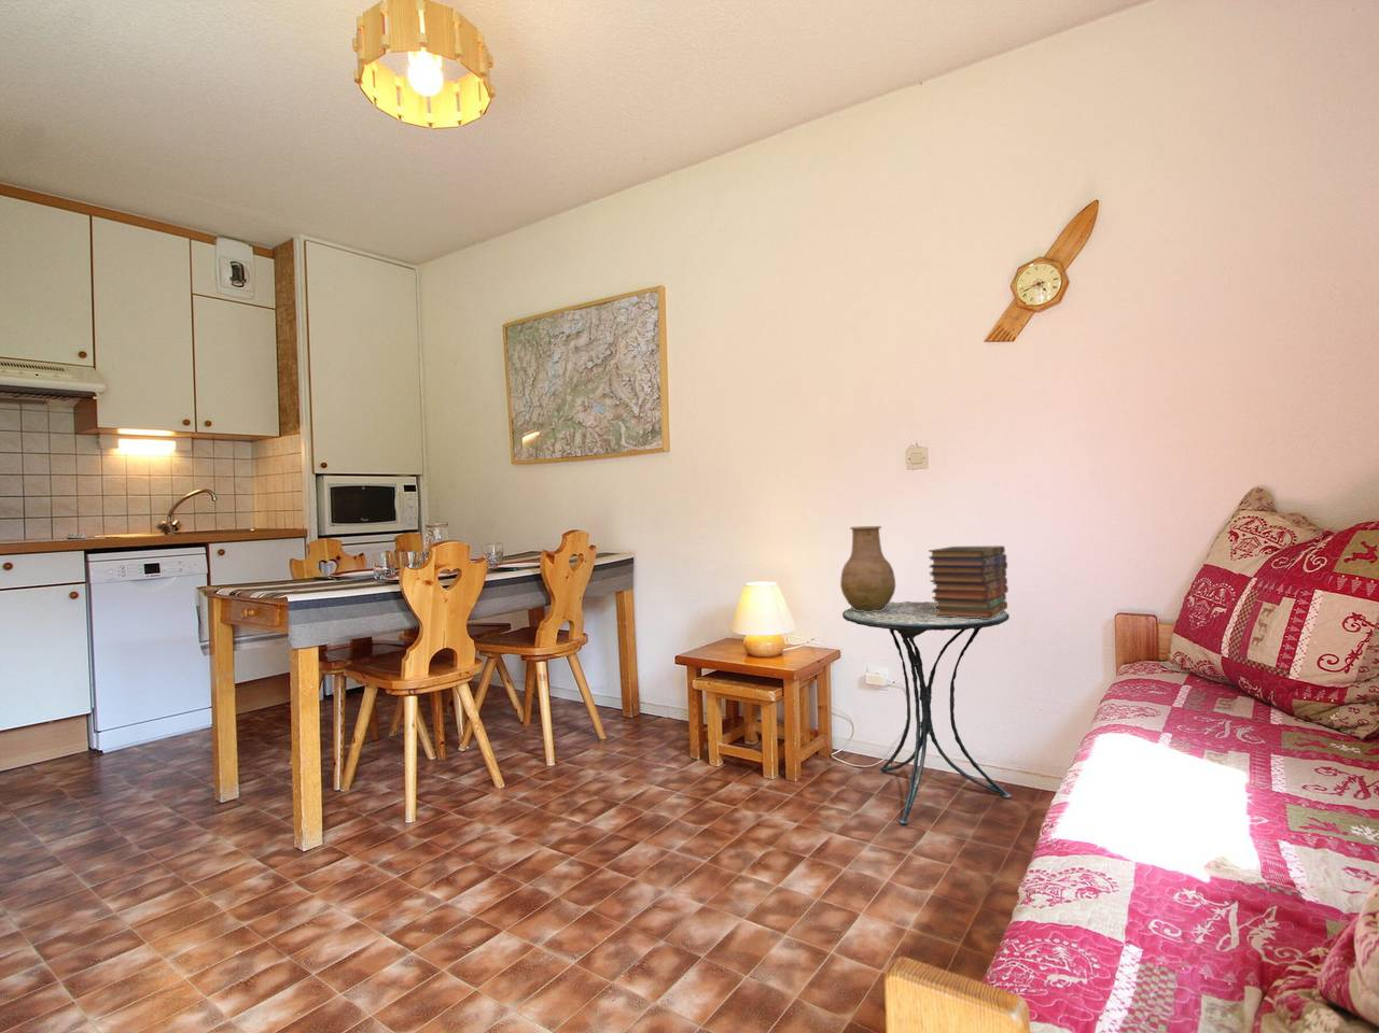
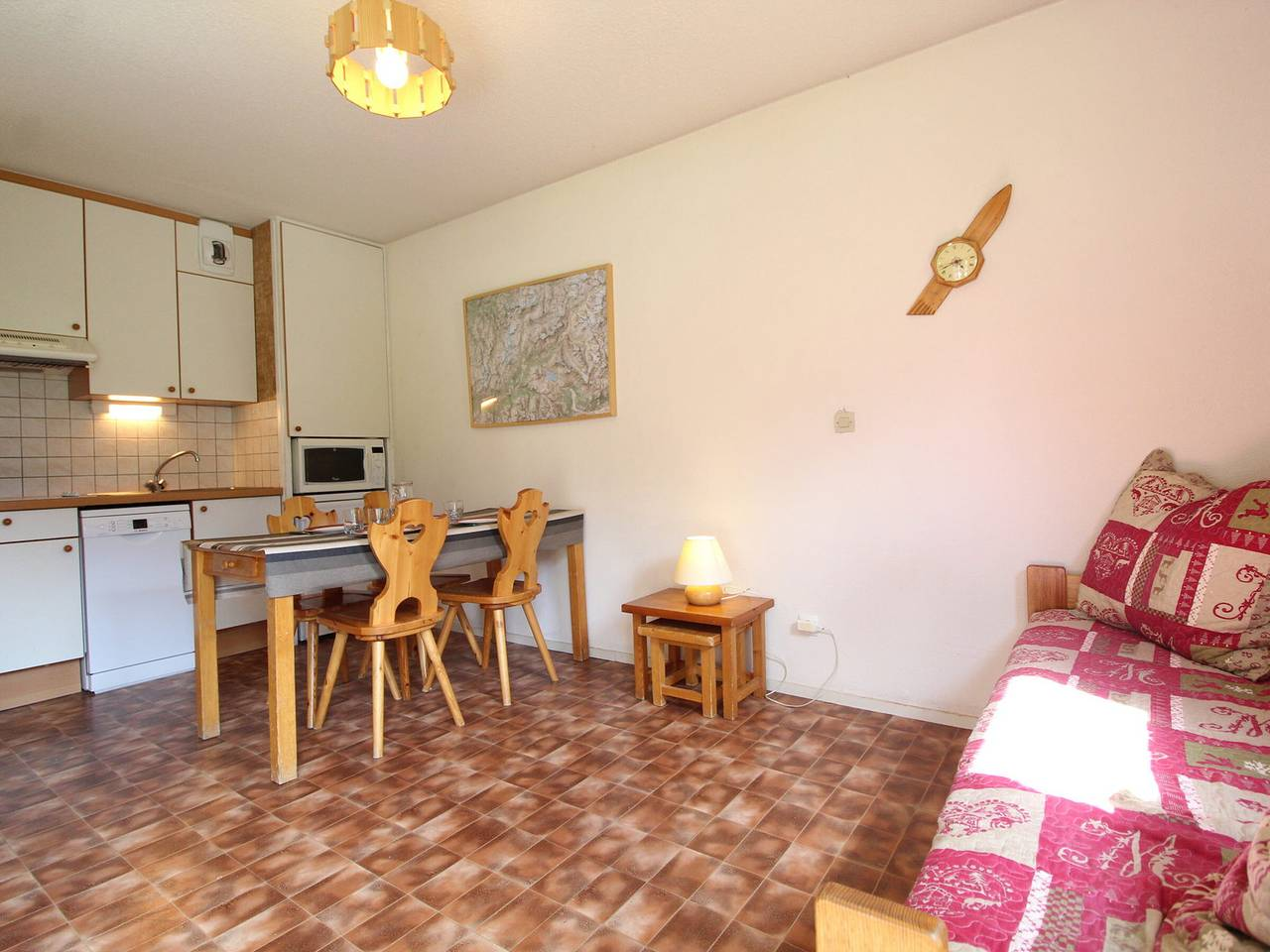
- side table (925, 703)
- book stack (969, 579)
- vase (868, 567)
